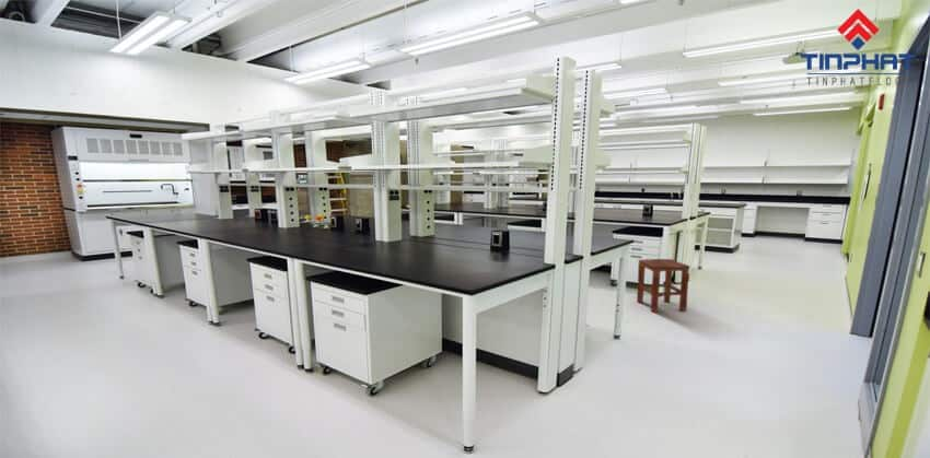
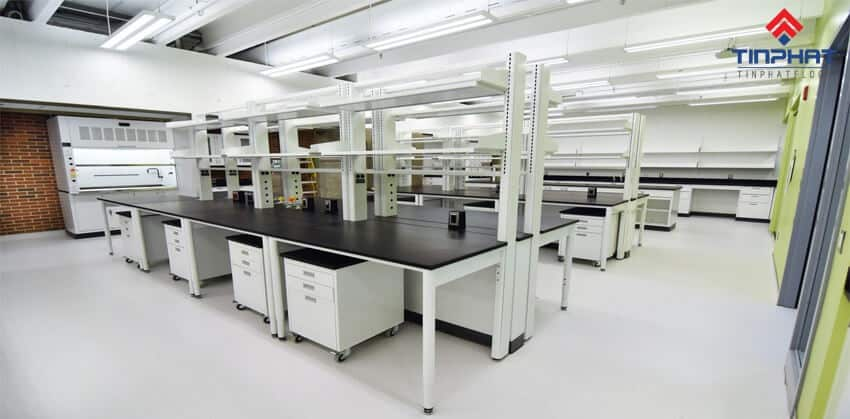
- stool (662, 284)
